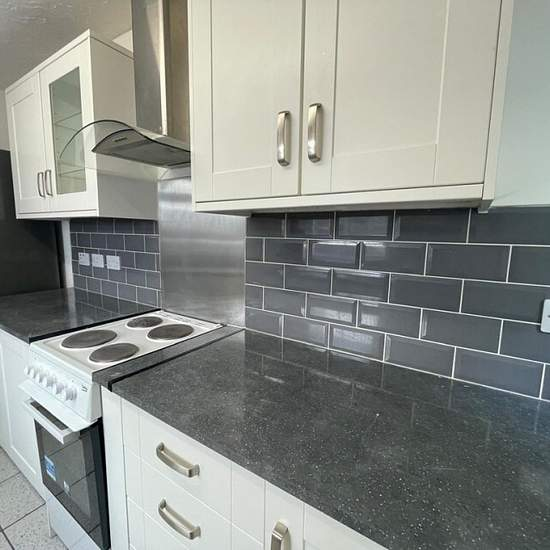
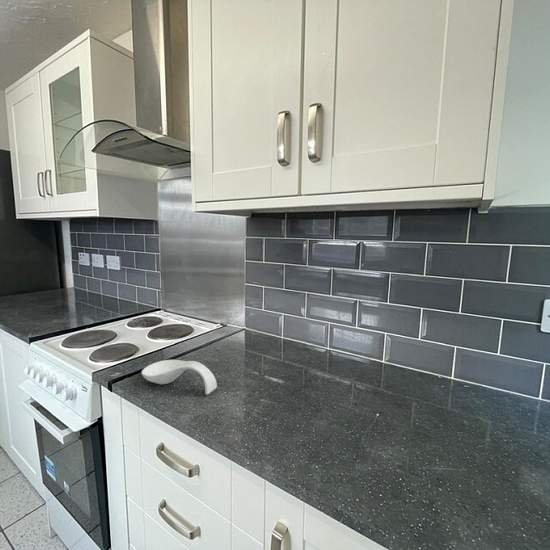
+ spoon rest (179, 371)
